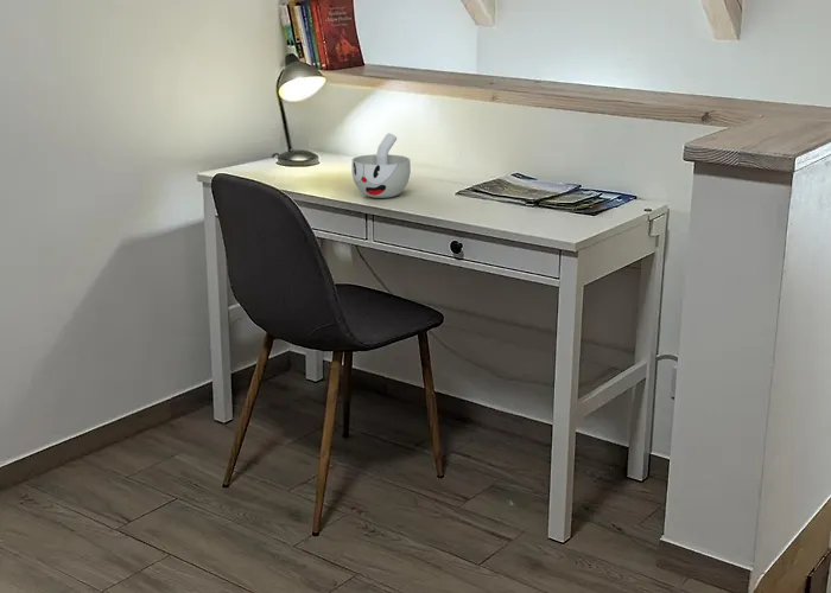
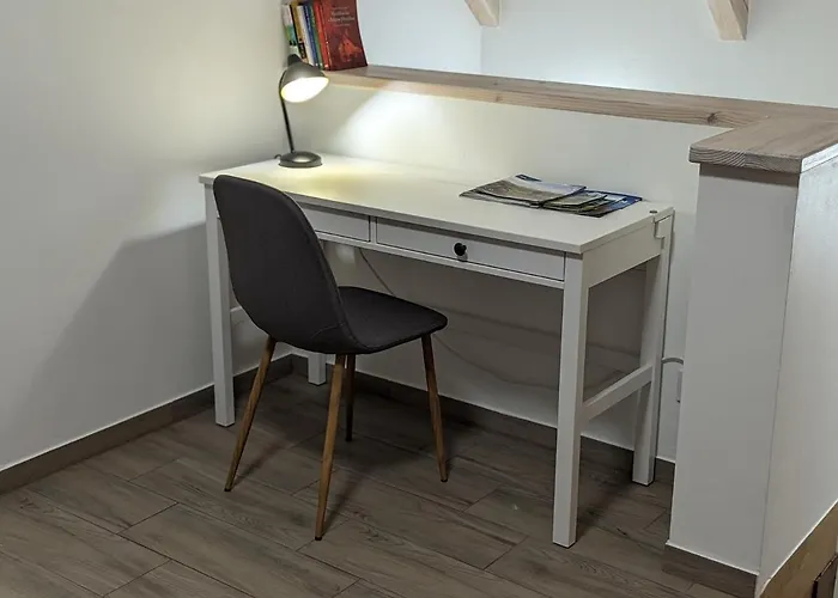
- cup (385, 165)
